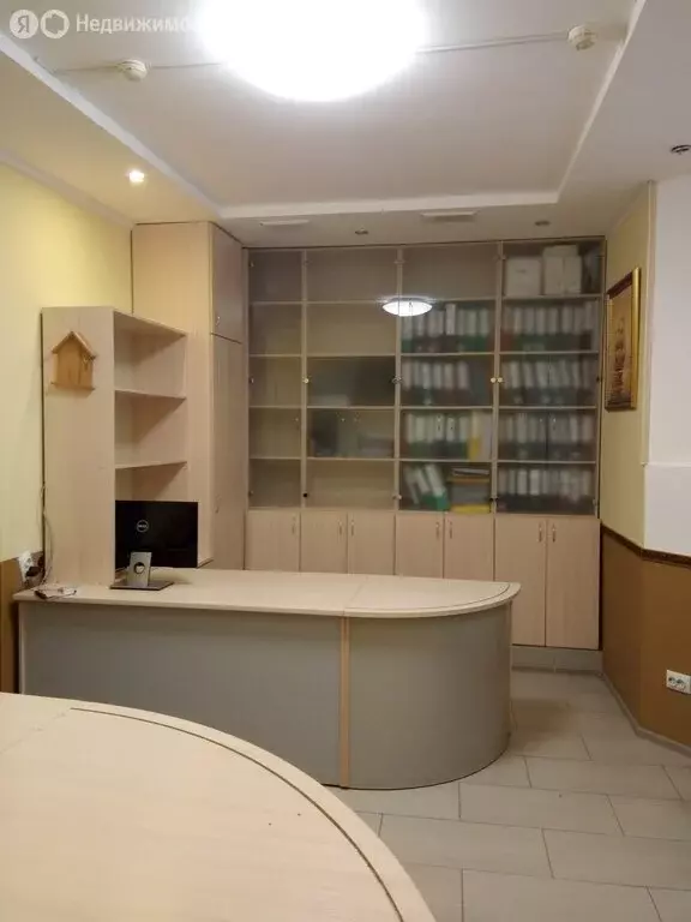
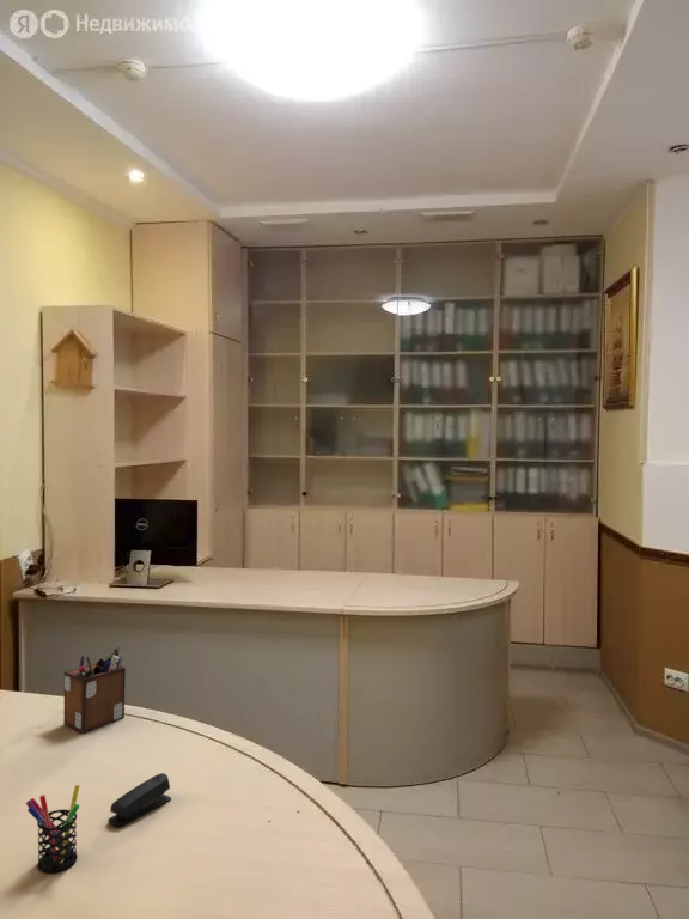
+ stapler (140, 797)
+ pen holder (59, 826)
+ desk organizer (94, 686)
